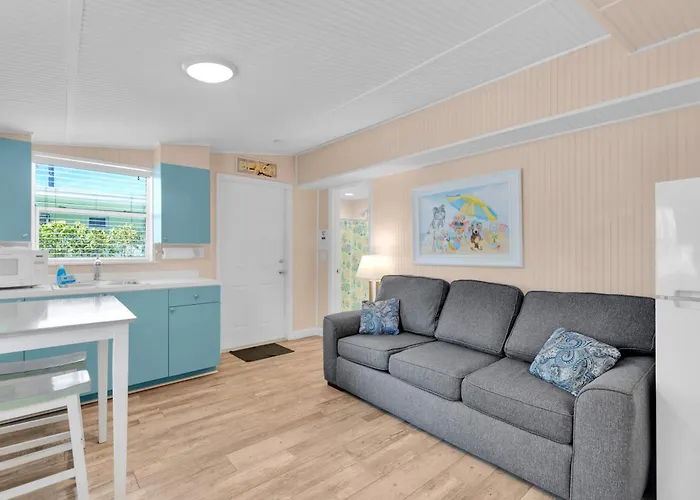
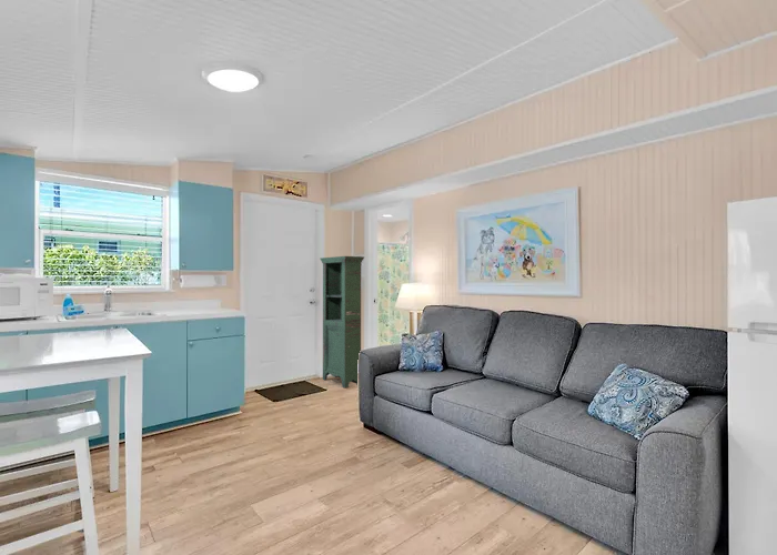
+ cabinet (341, 320)
